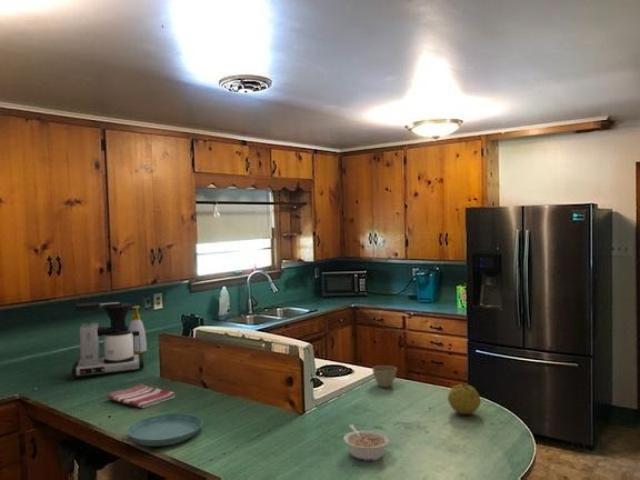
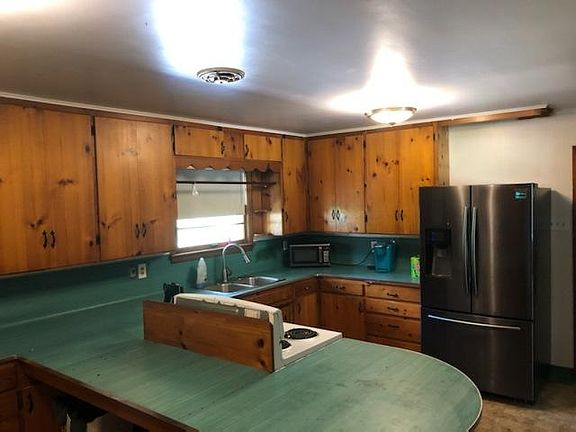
- flower pot (384, 377)
- legume (364, 444)
- soap bottle (136, 329)
- saucer (166, 430)
- dish towel (141, 394)
- fruit (463, 399)
- coffee maker (108, 337)
